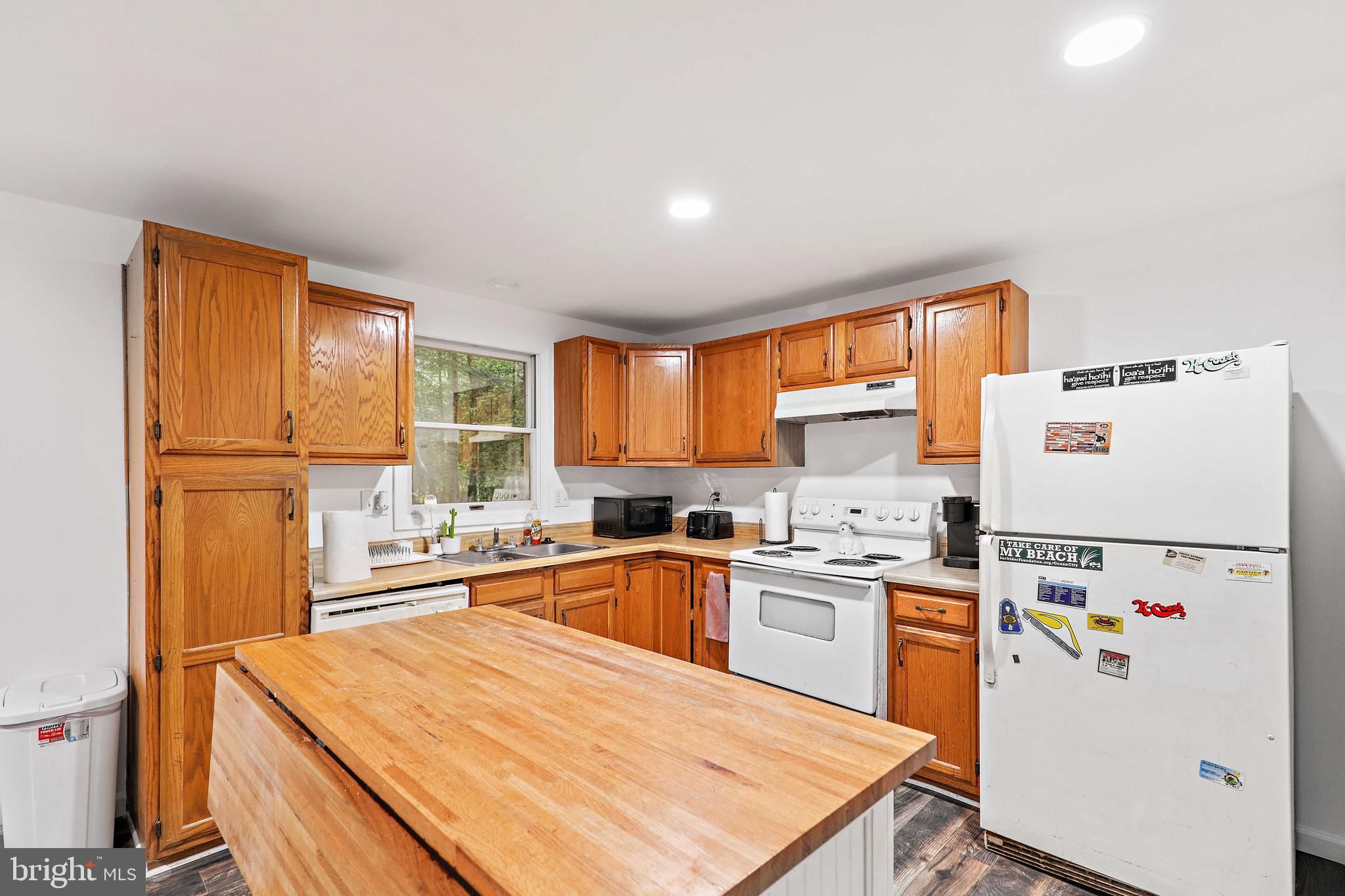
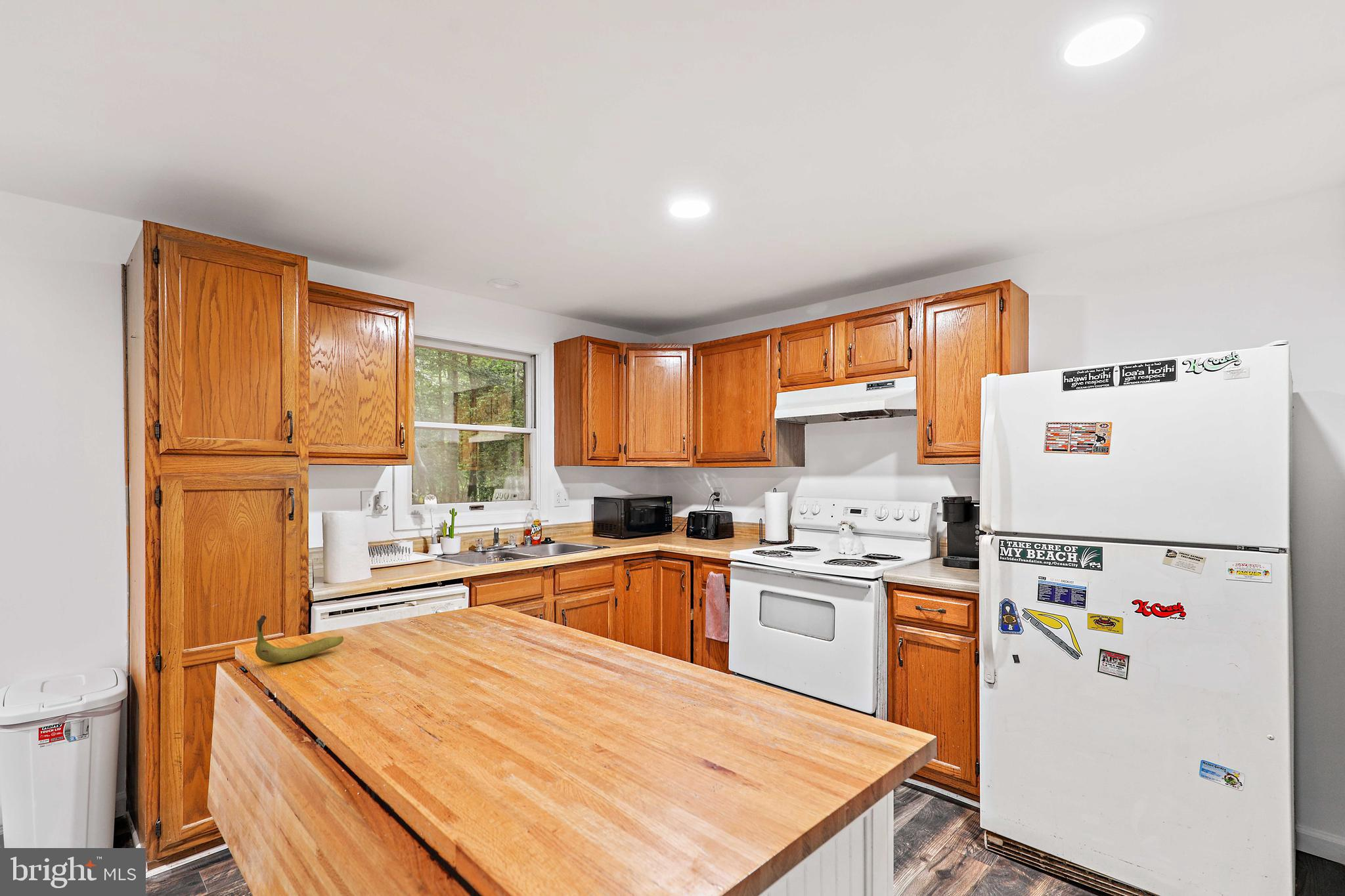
+ banana (305, 644)
